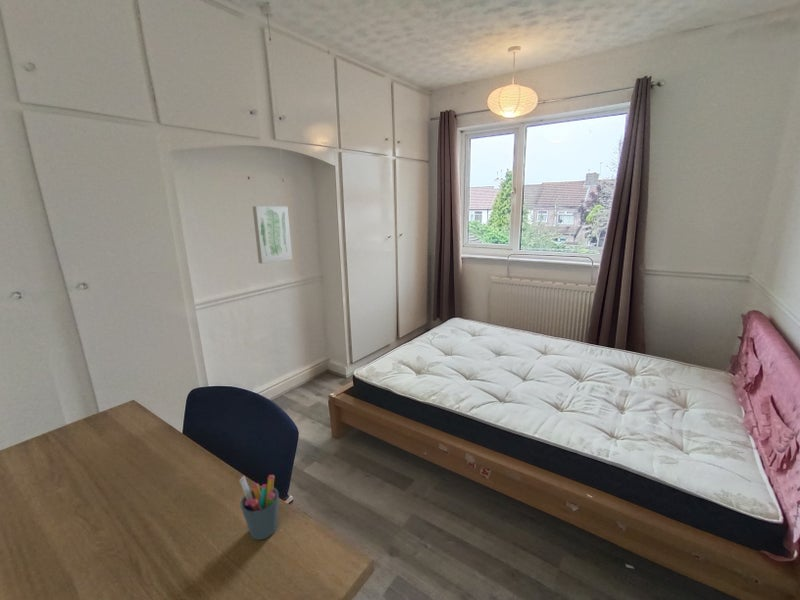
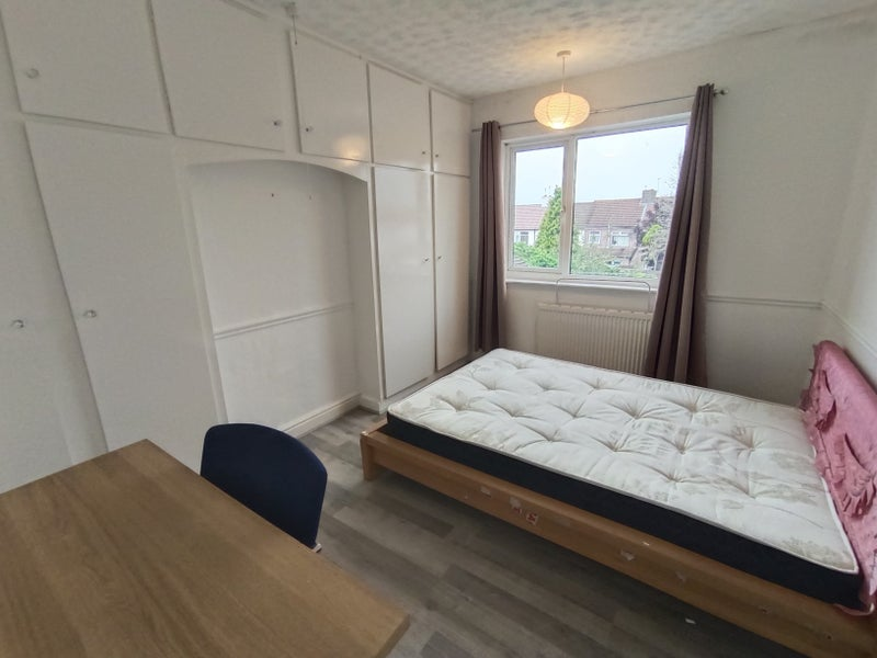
- wall art (273, 234)
- pen holder (261, 505)
